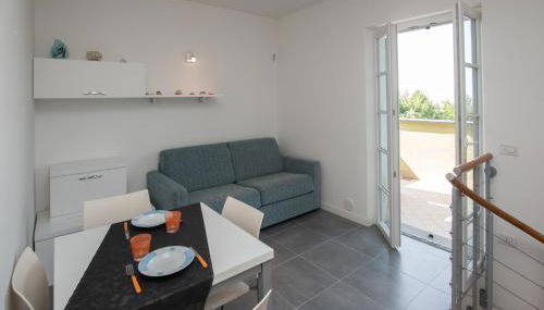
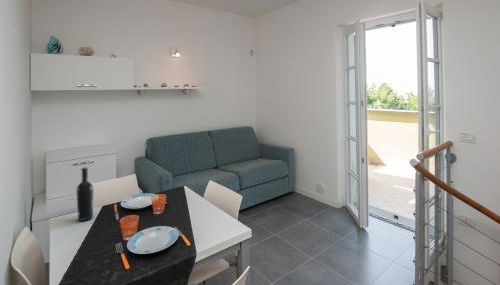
+ wine bottle (85, 193)
